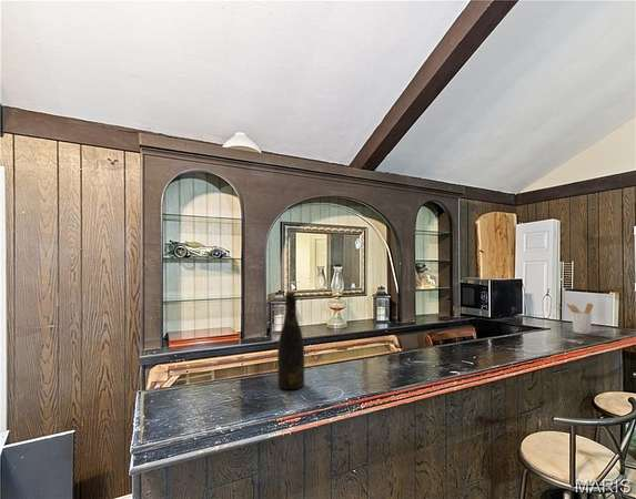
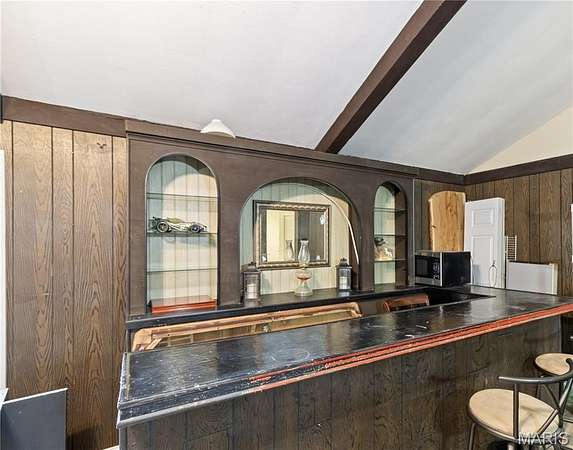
- bottle (291, 338)
- utensil holder (578, 317)
